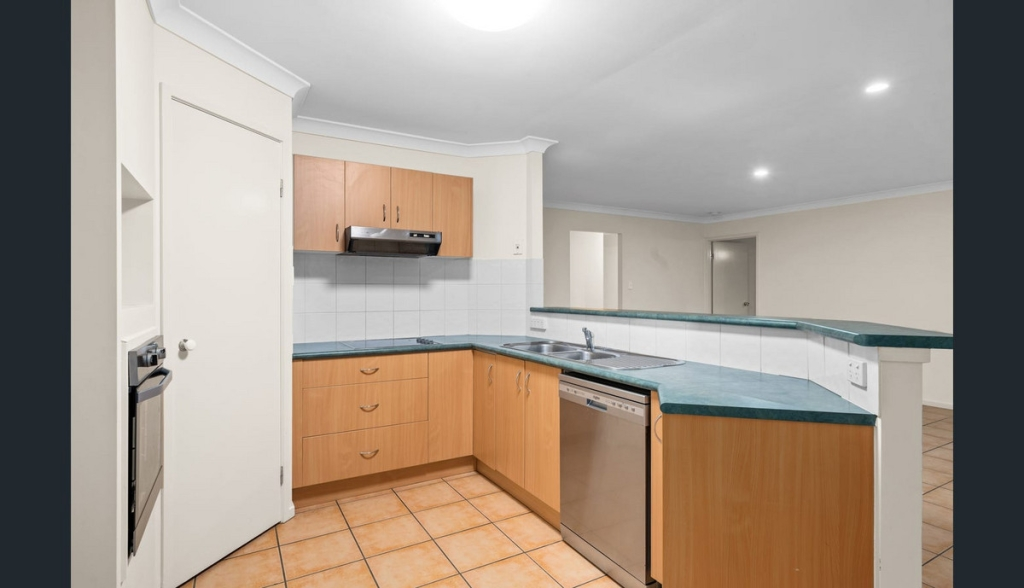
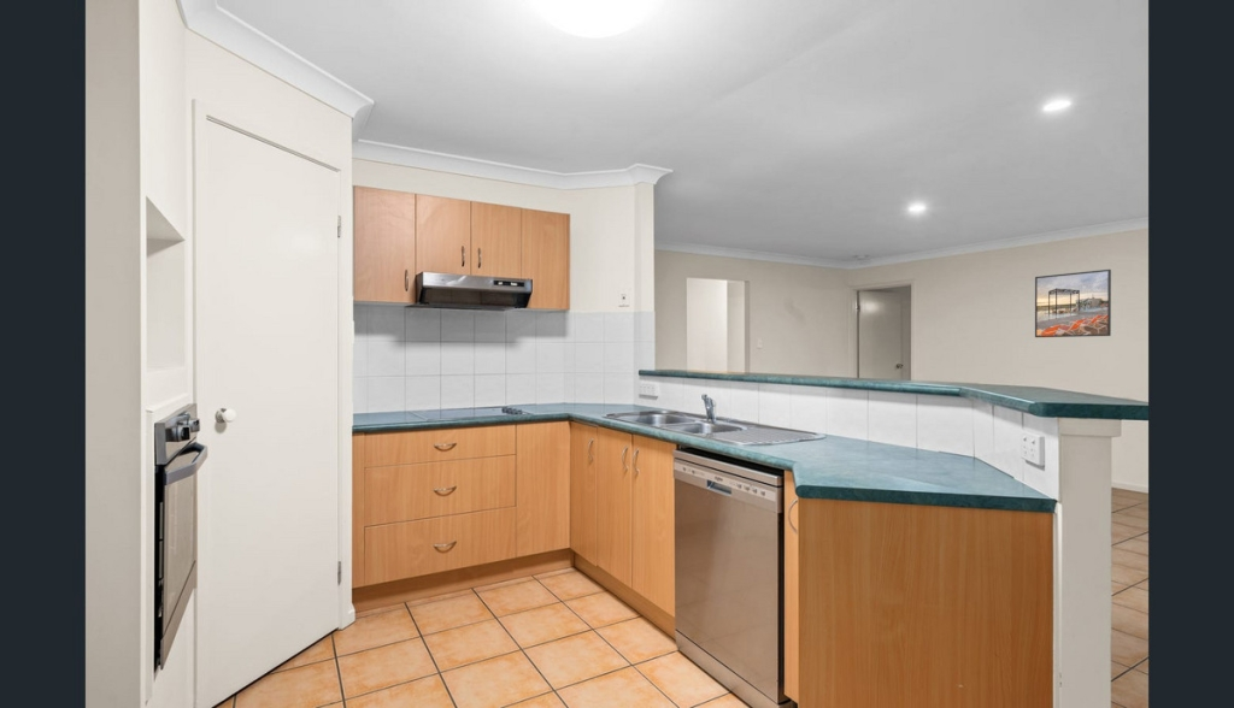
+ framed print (1070, 305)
